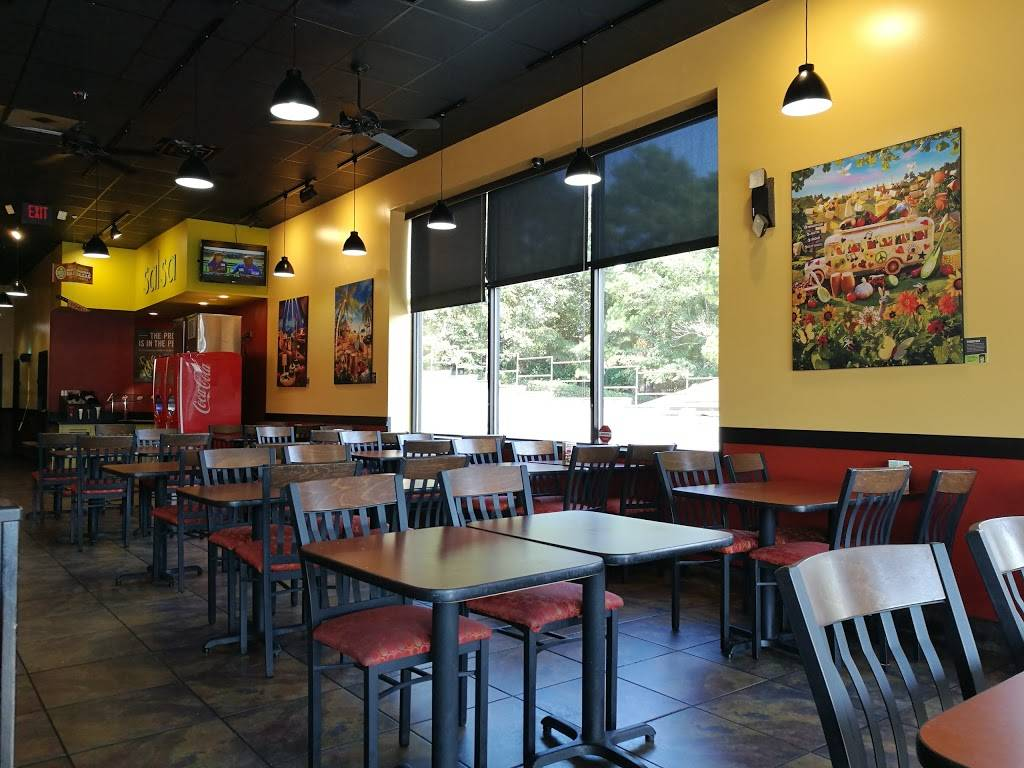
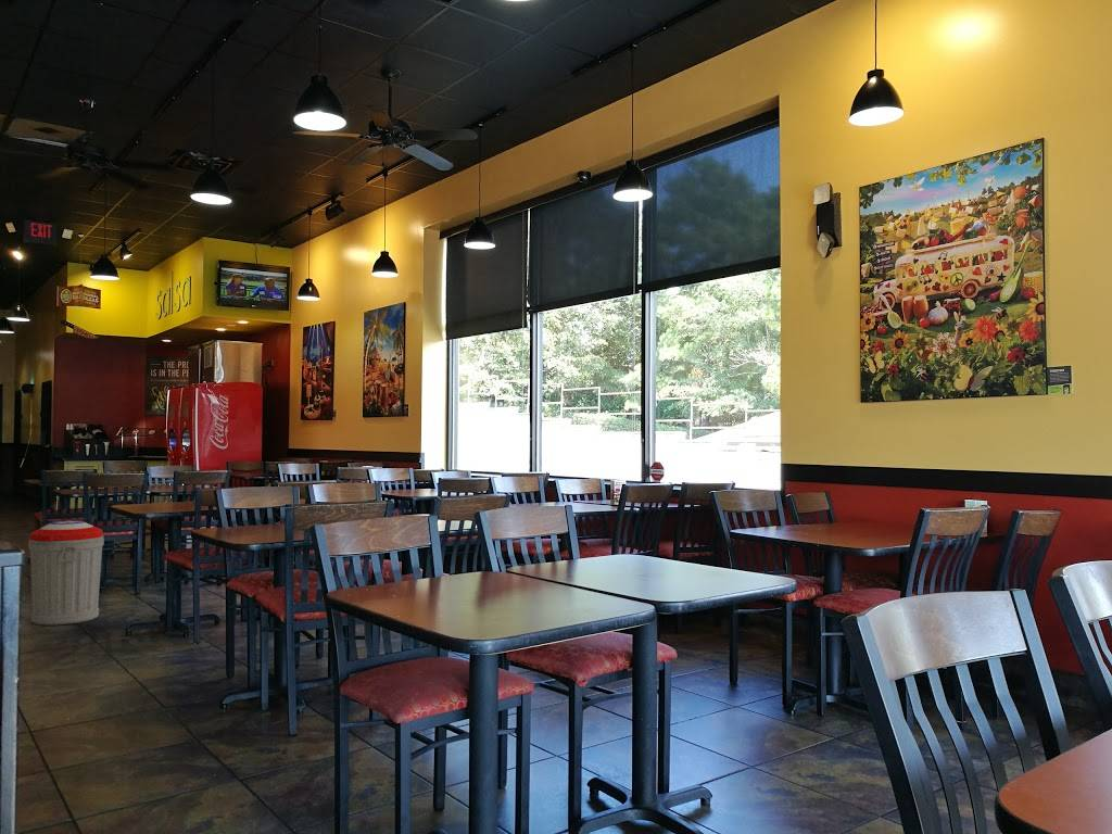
+ trash can (66, 570)
